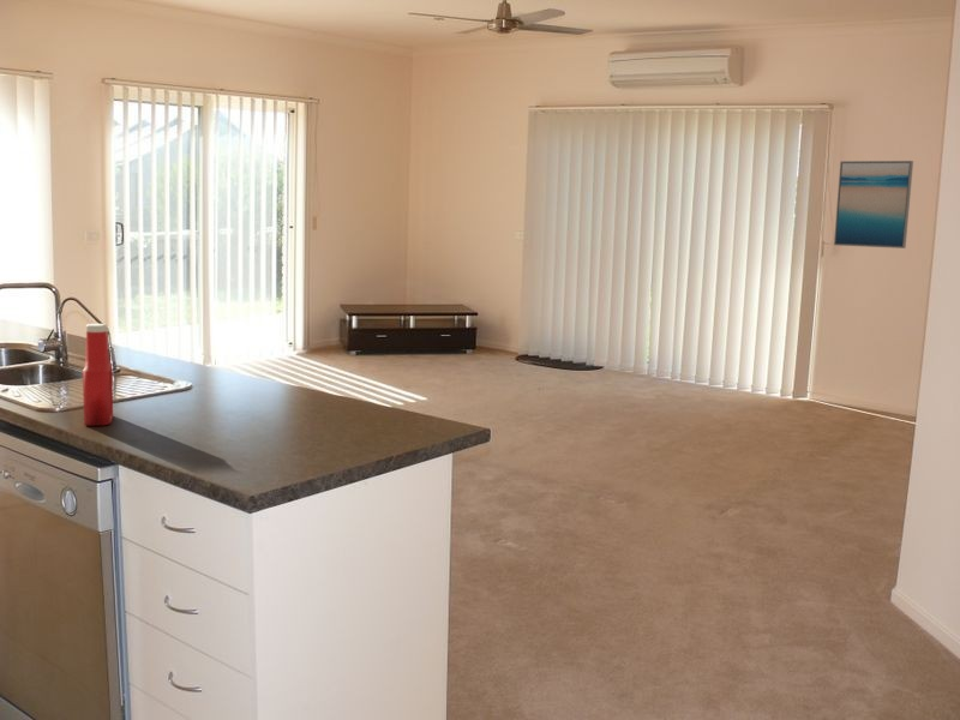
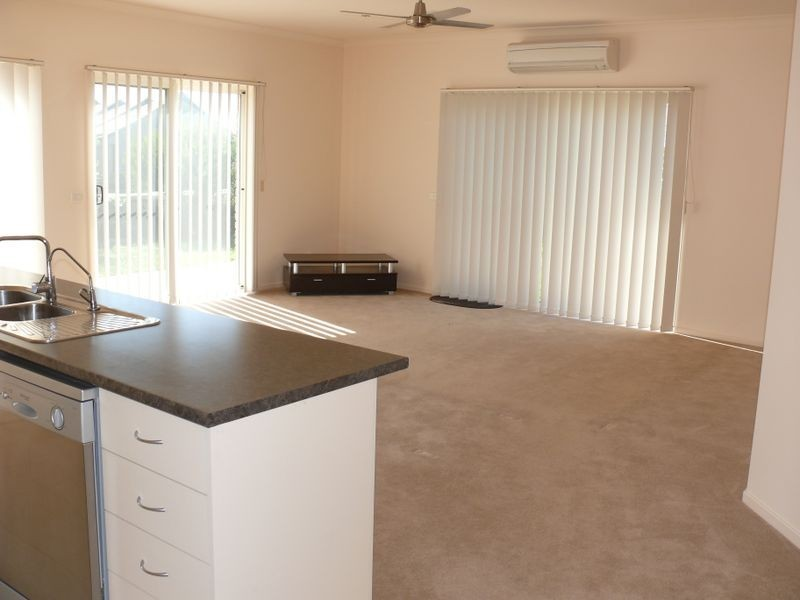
- wall art (872, 204)
- soap bottle (97, 372)
